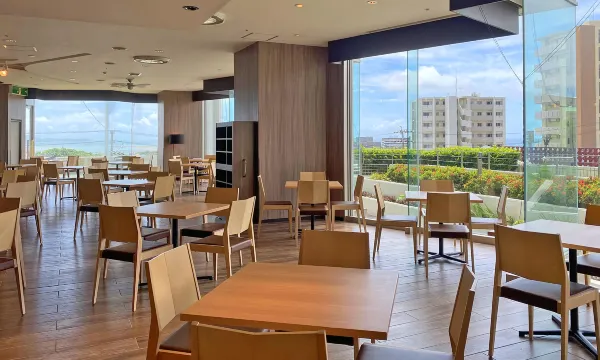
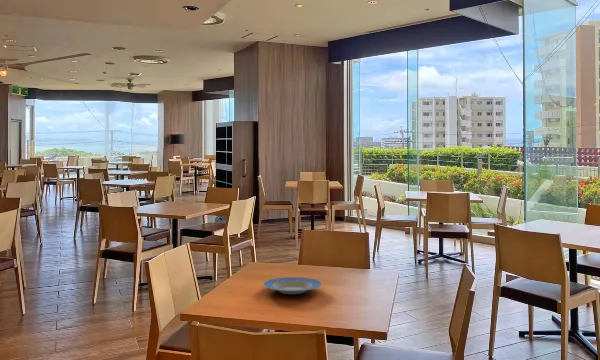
+ plate (292, 287)
